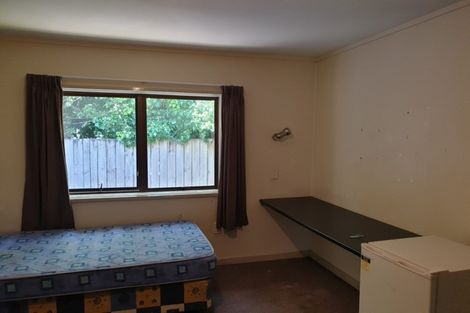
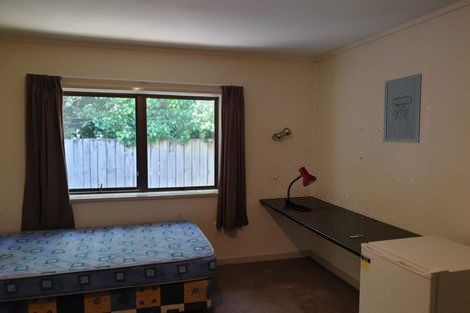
+ wall art (401, 110)
+ desk lamp (303, 185)
